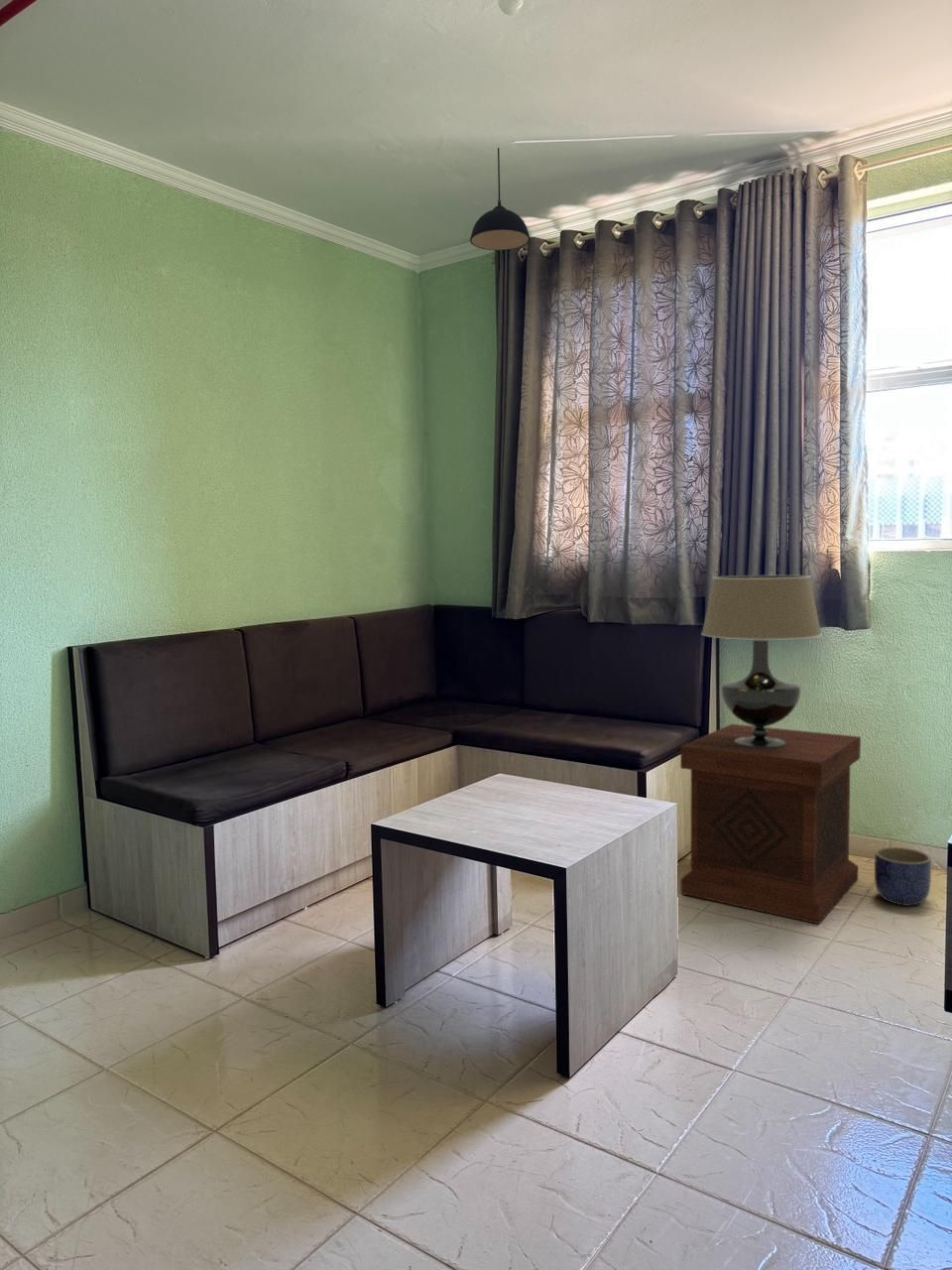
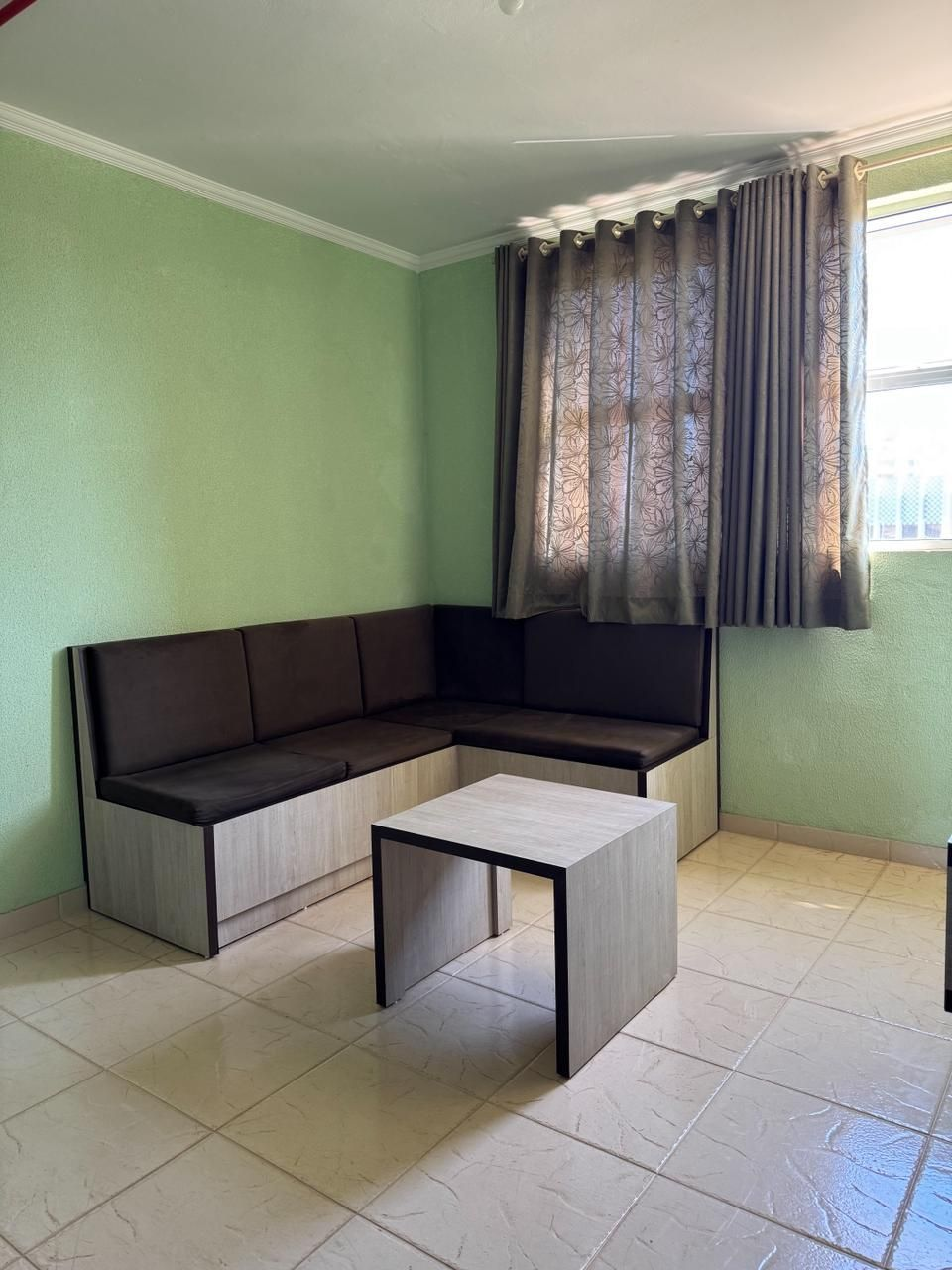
- pendant light (499, 193)
- table lamp (760, 660)
- side table (771, 814)
- planter (901, 877)
